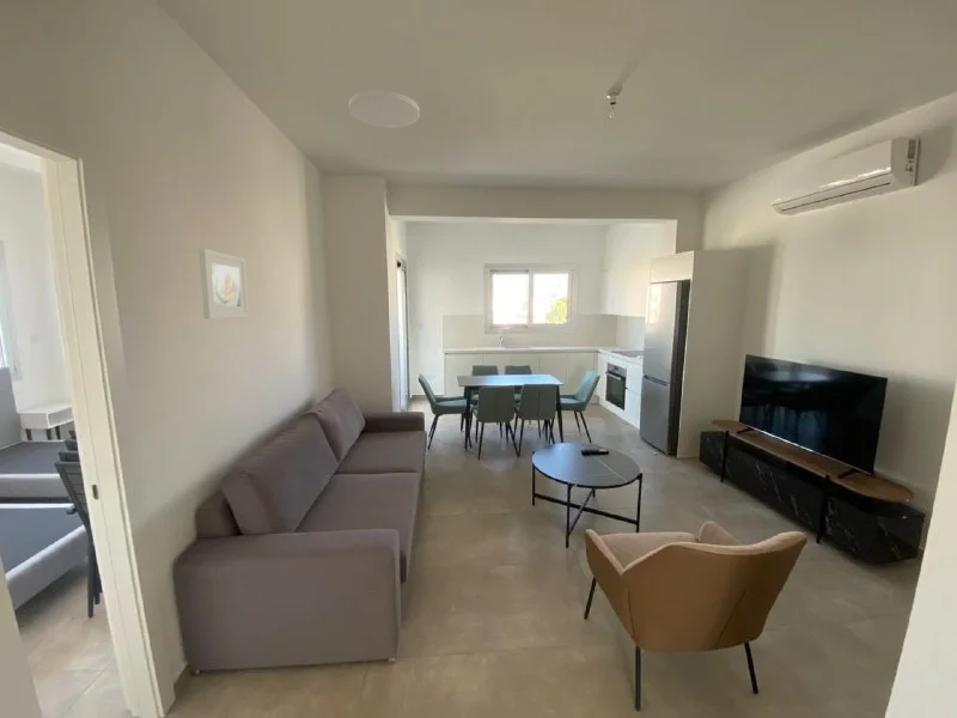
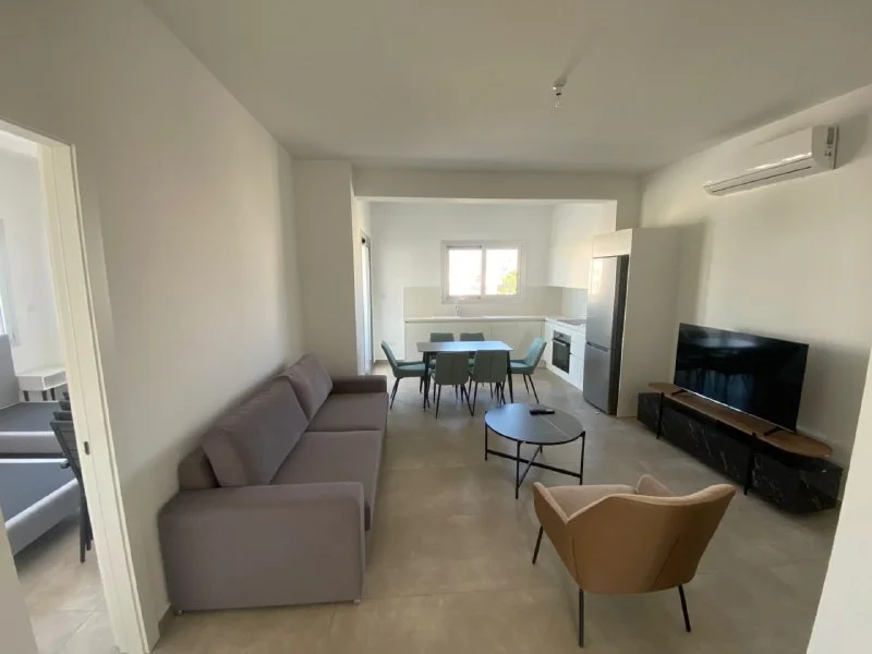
- ceiling light (384, 110)
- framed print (226, 286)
